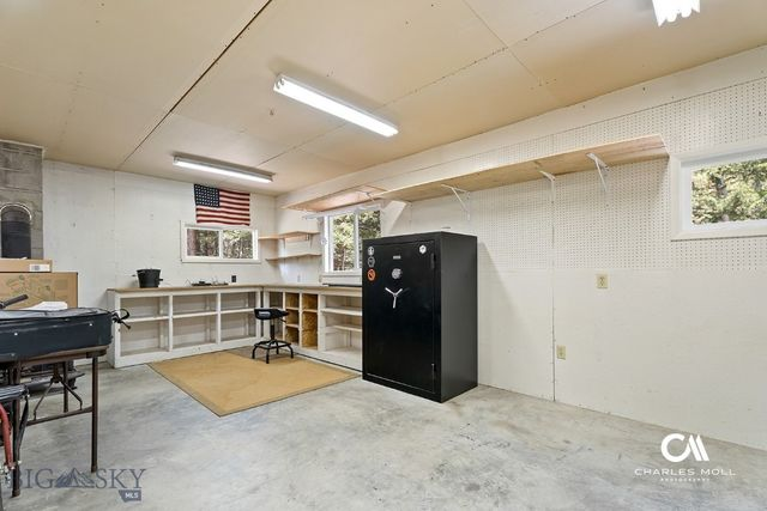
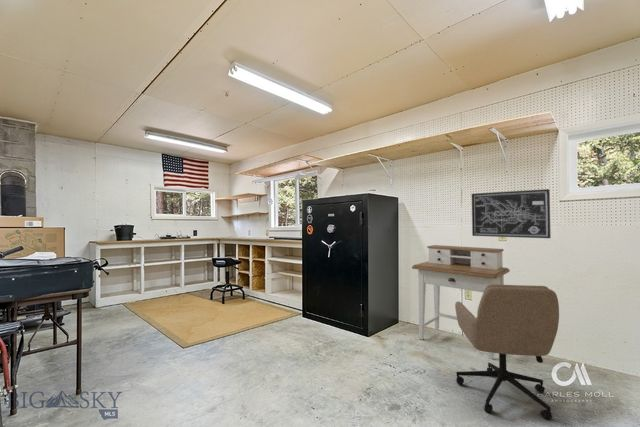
+ wall art (508, 214)
+ office chair (503, 336)
+ desk (459, 288)
